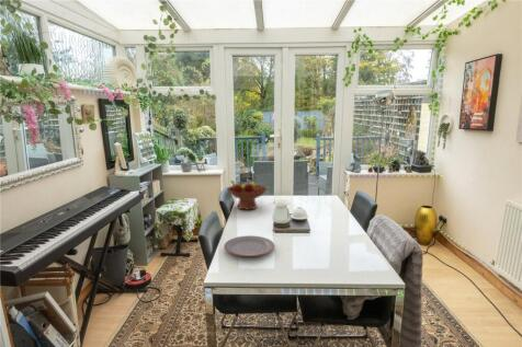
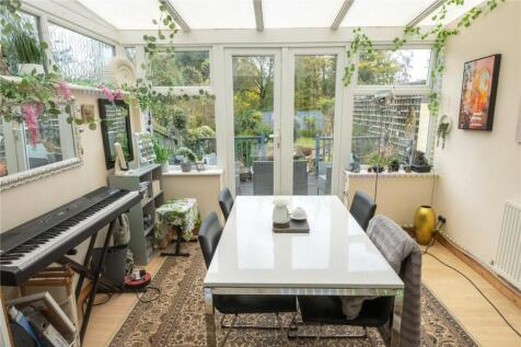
- fruit bowl (247, 194)
- plate (249, 246)
